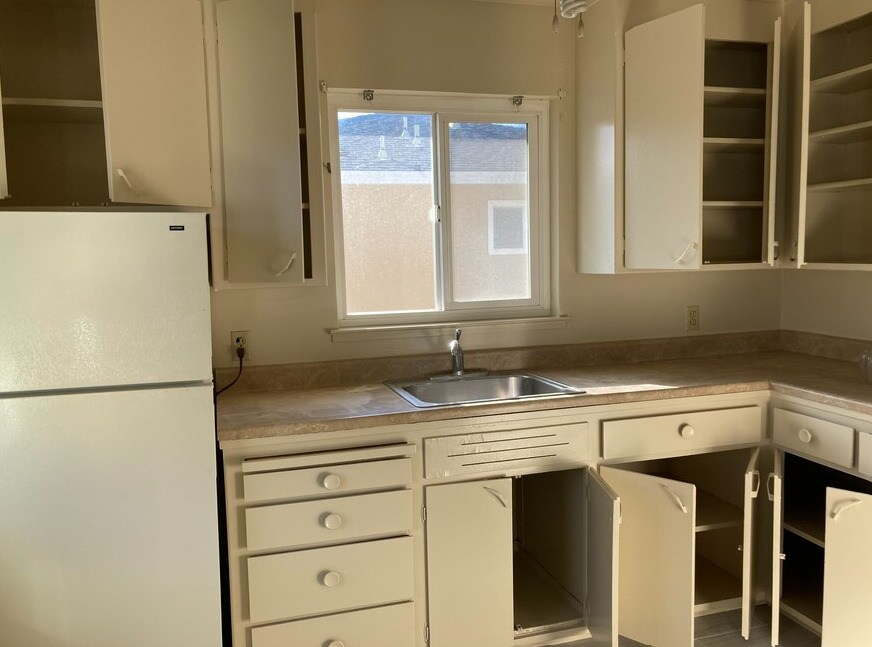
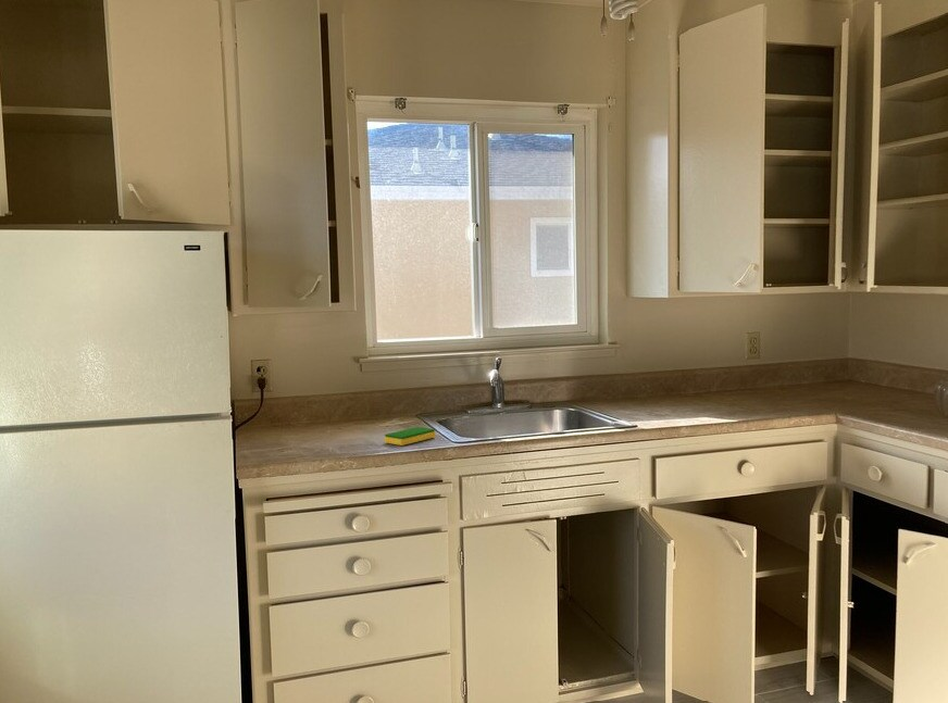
+ dish sponge (410, 436)
